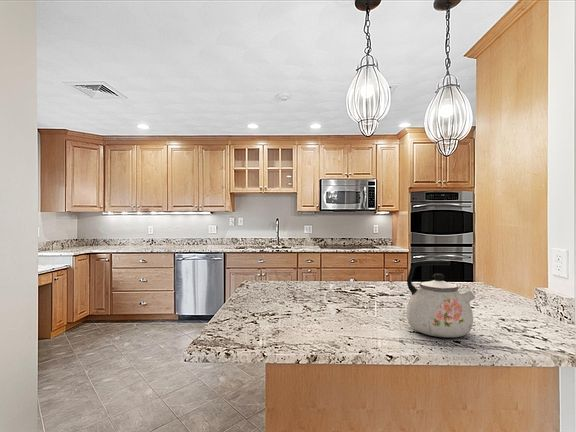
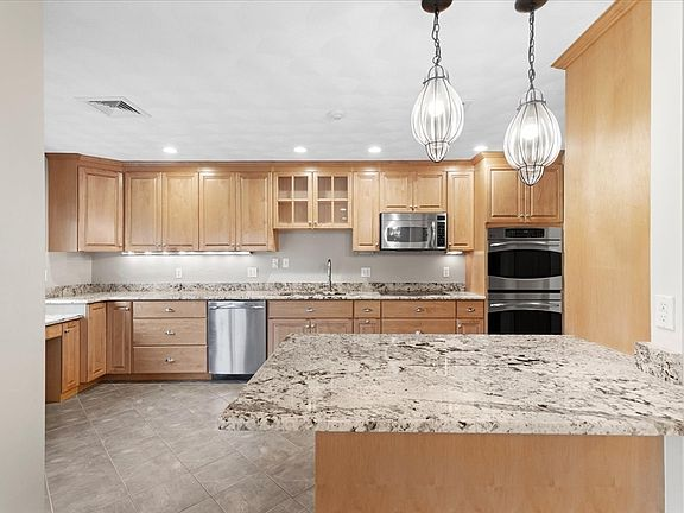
- kettle (439, 296)
